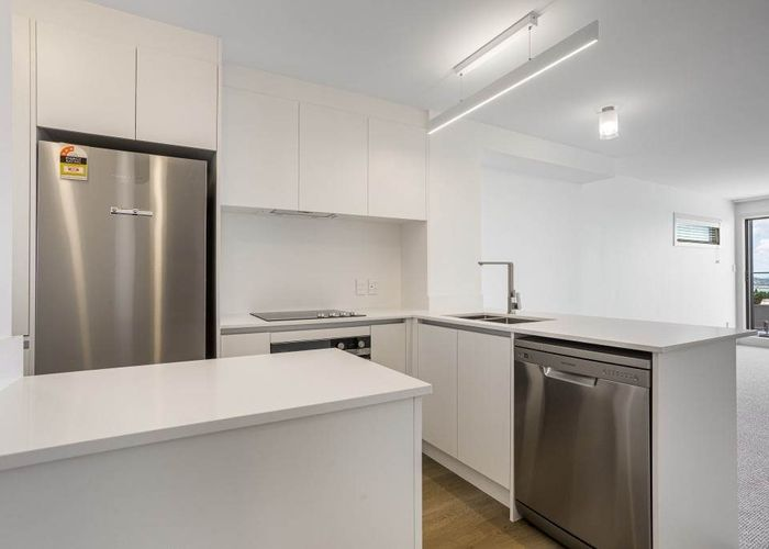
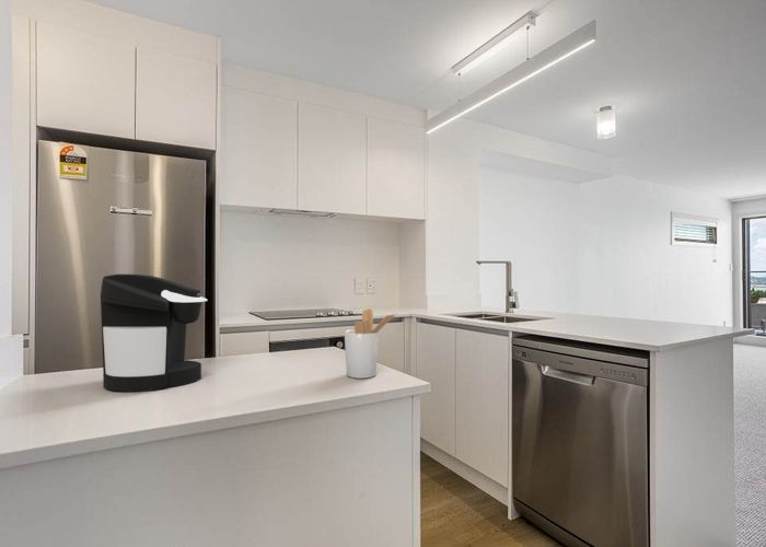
+ utensil holder (370, 342)
+ coffee maker (156, 327)
